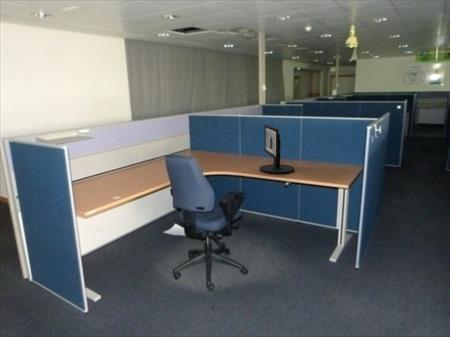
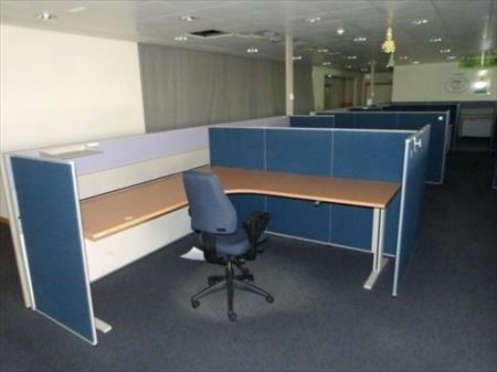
- computer monitor (275, 147)
